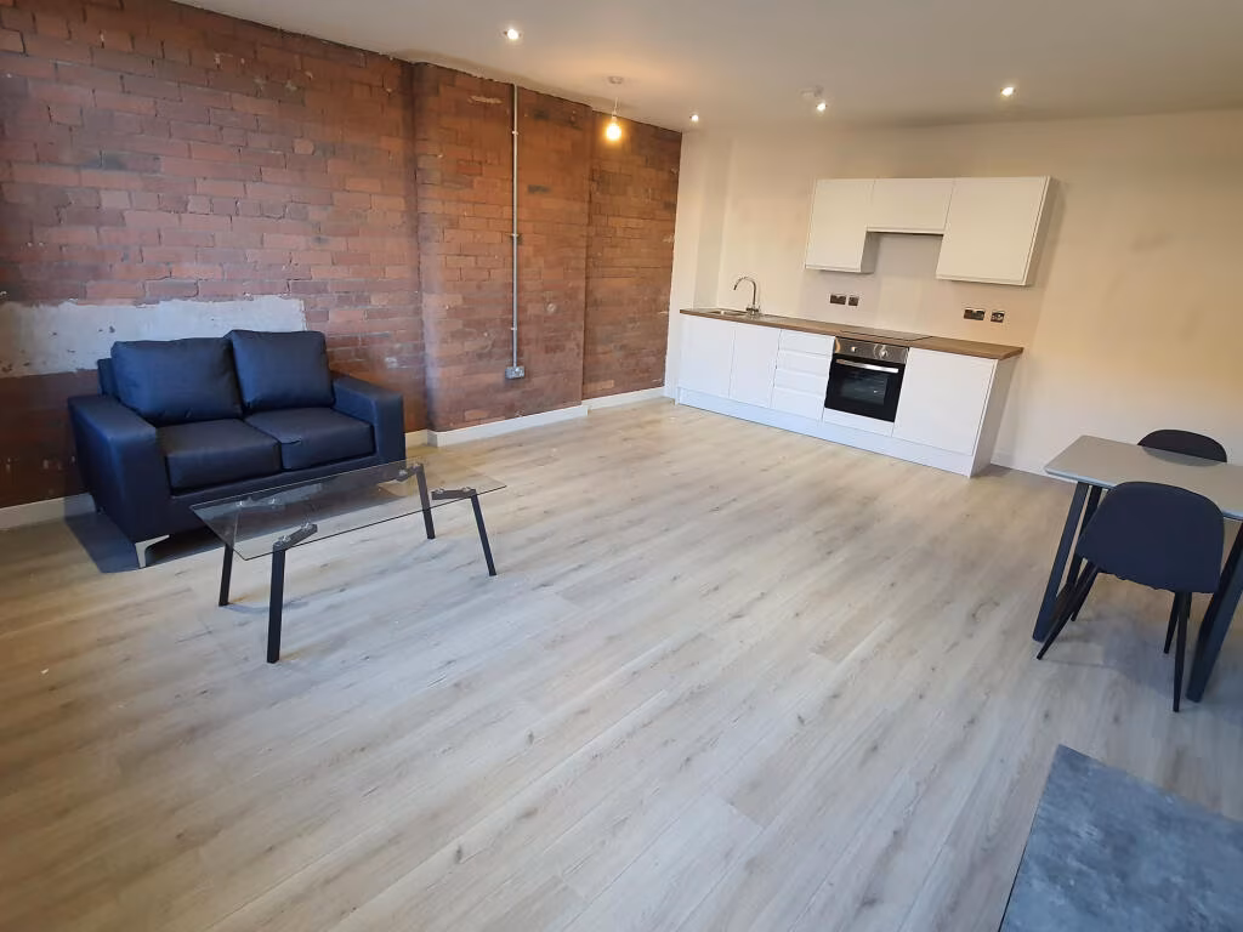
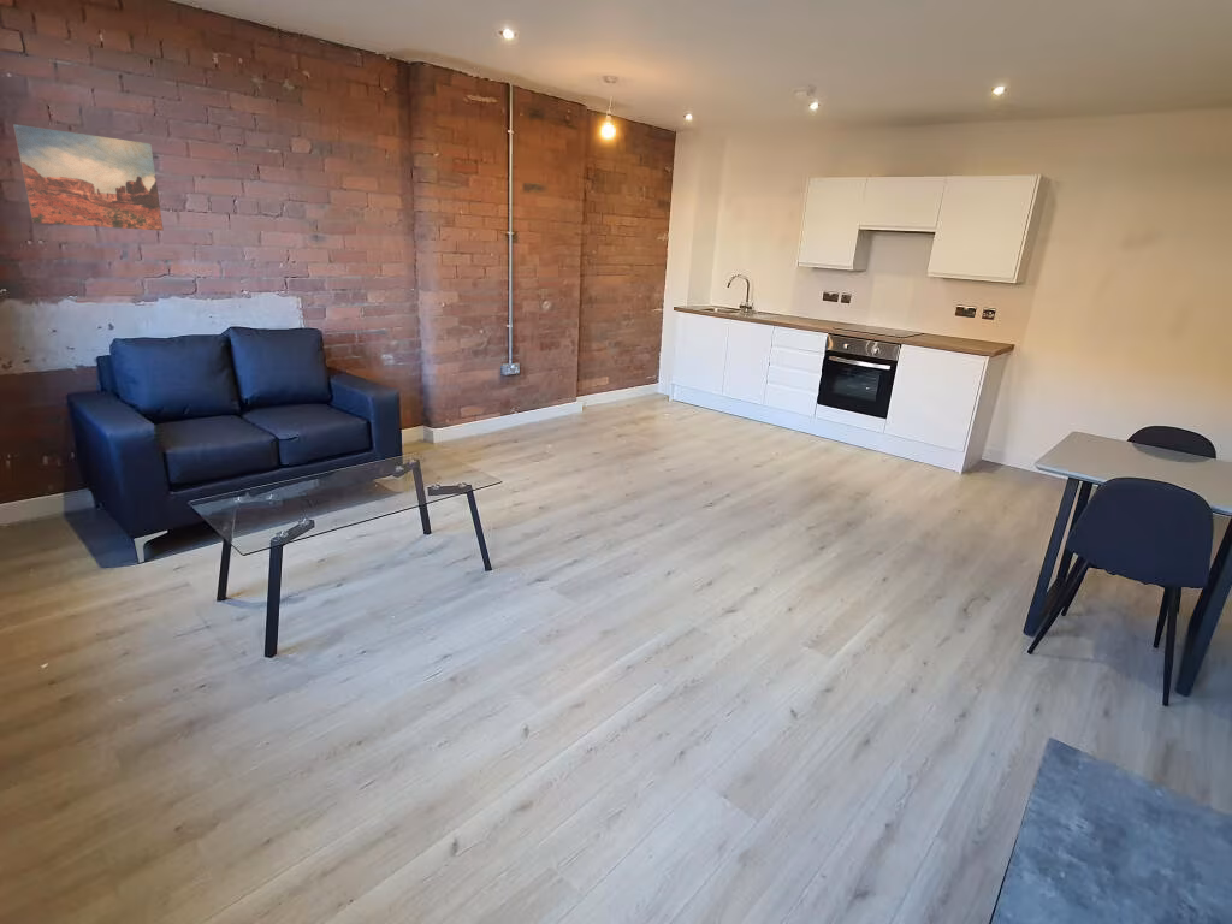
+ wall art (94, 182)
